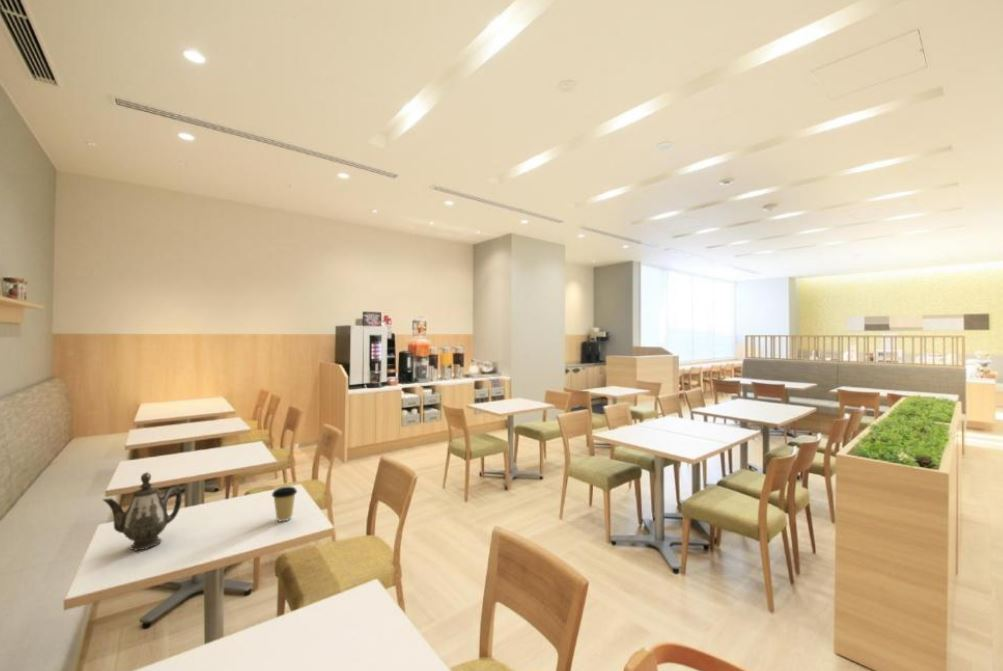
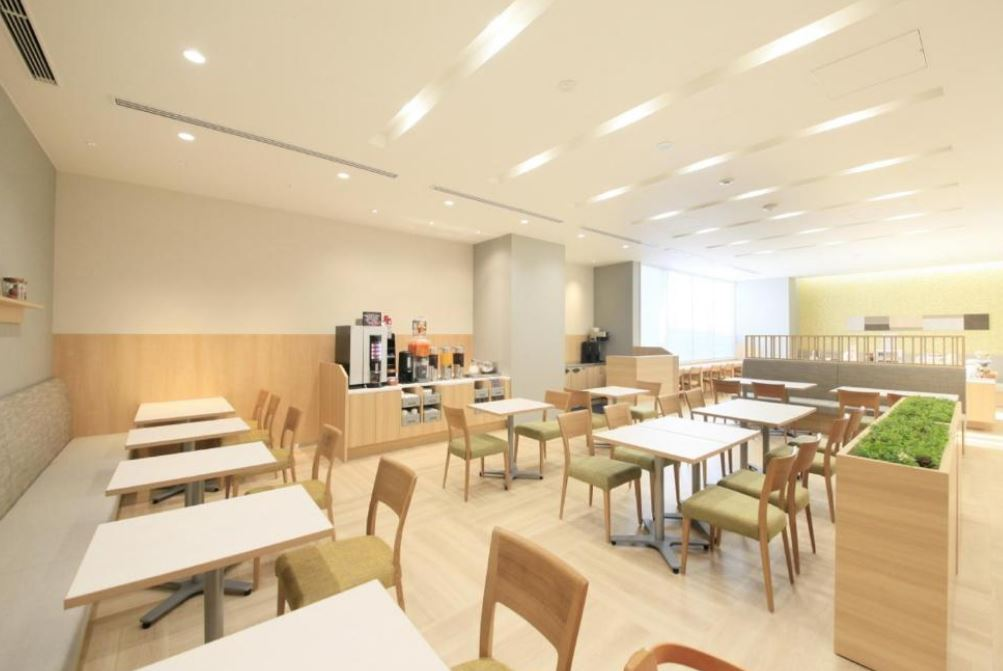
- teapot (143, 509)
- coffee cup (284, 503)
